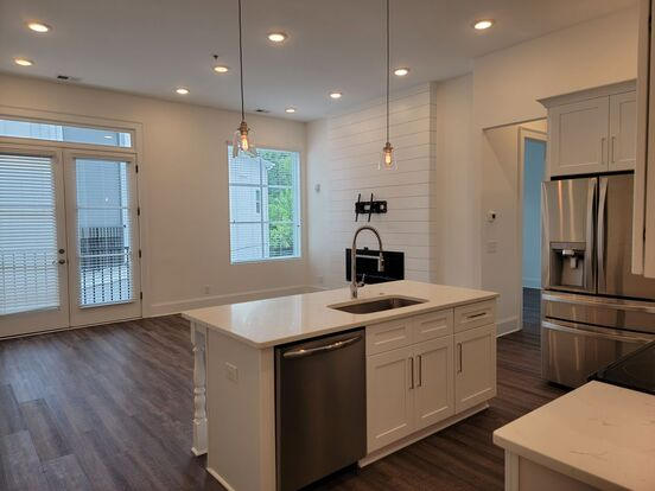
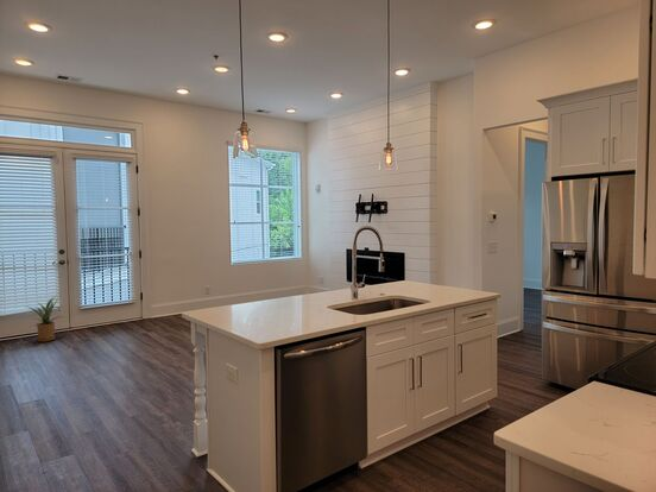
+ house plant (44, 318)
